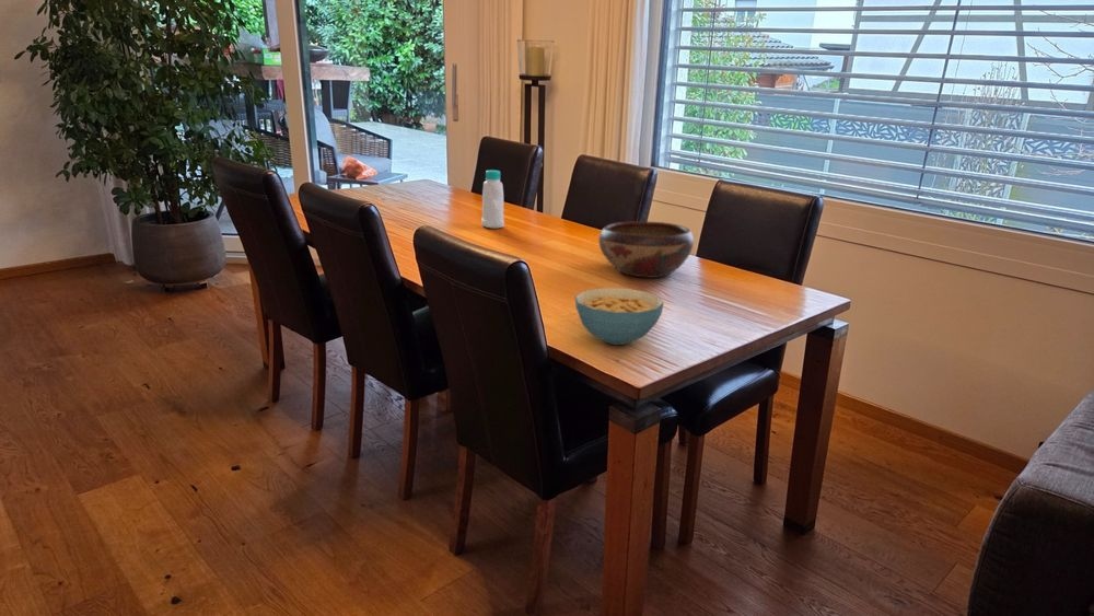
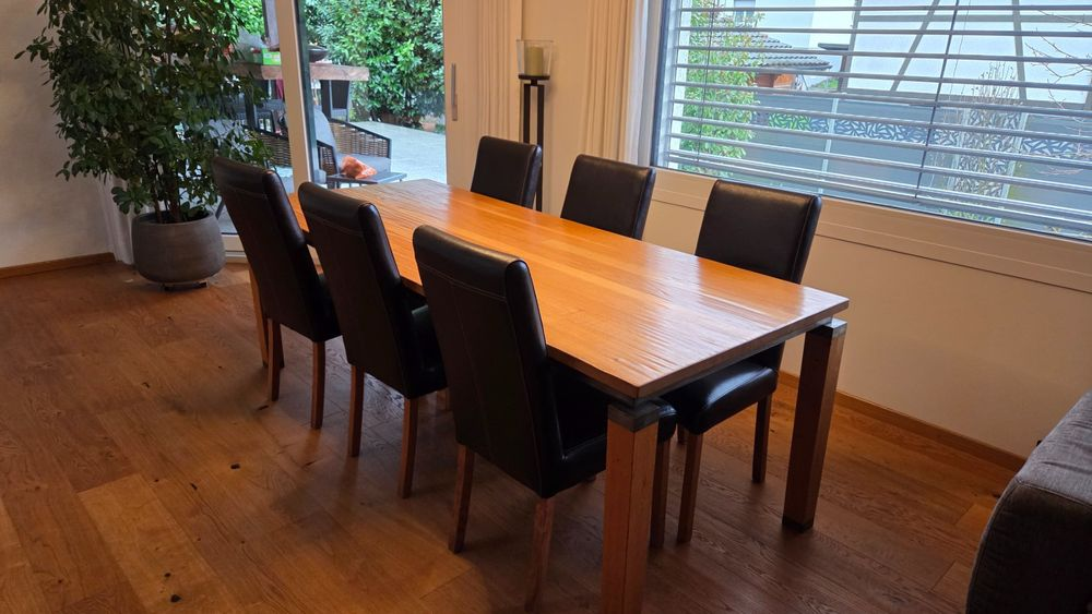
- cereal bowl (617, 319)
- bottle (492, 198)
- decorative bowl (644, 249)
